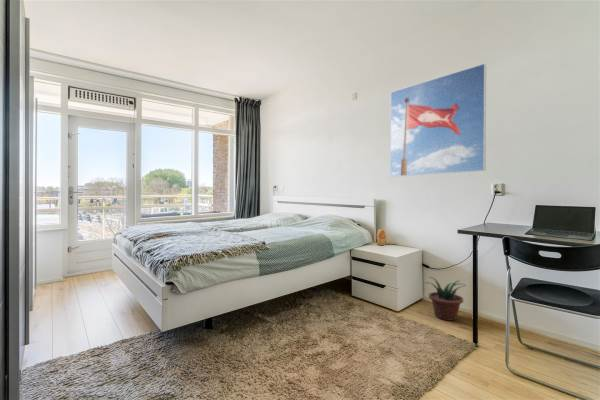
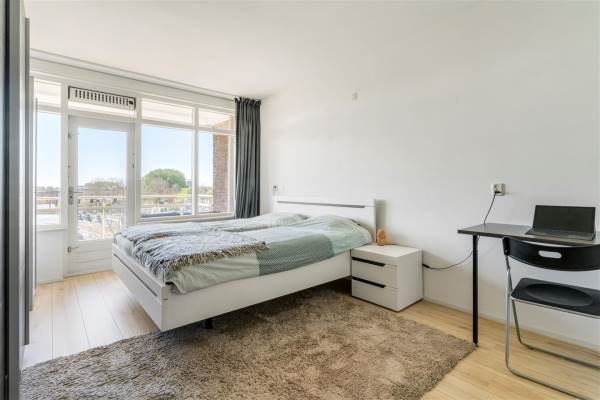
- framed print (432, 126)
- potted plant (446, 298)
